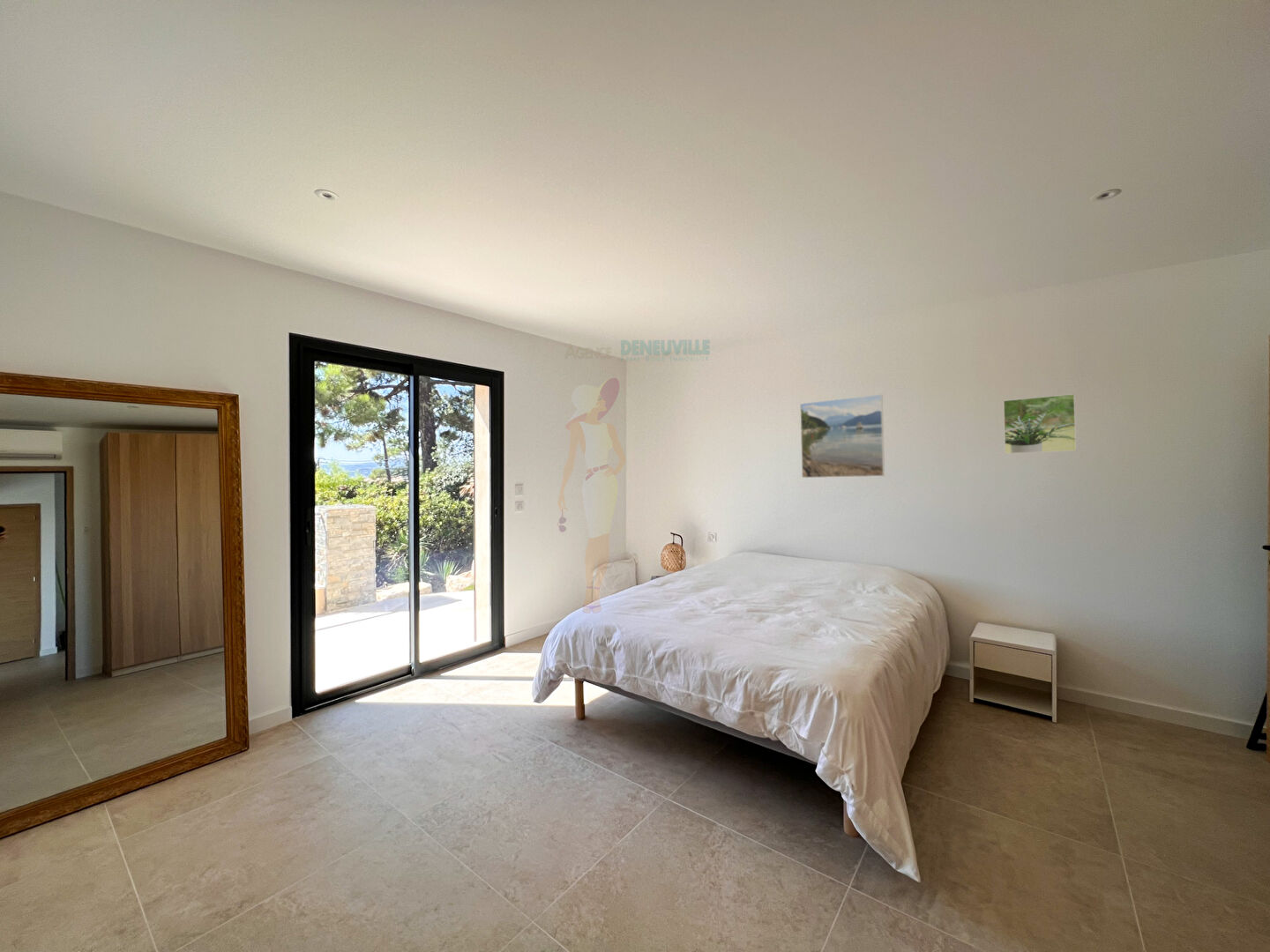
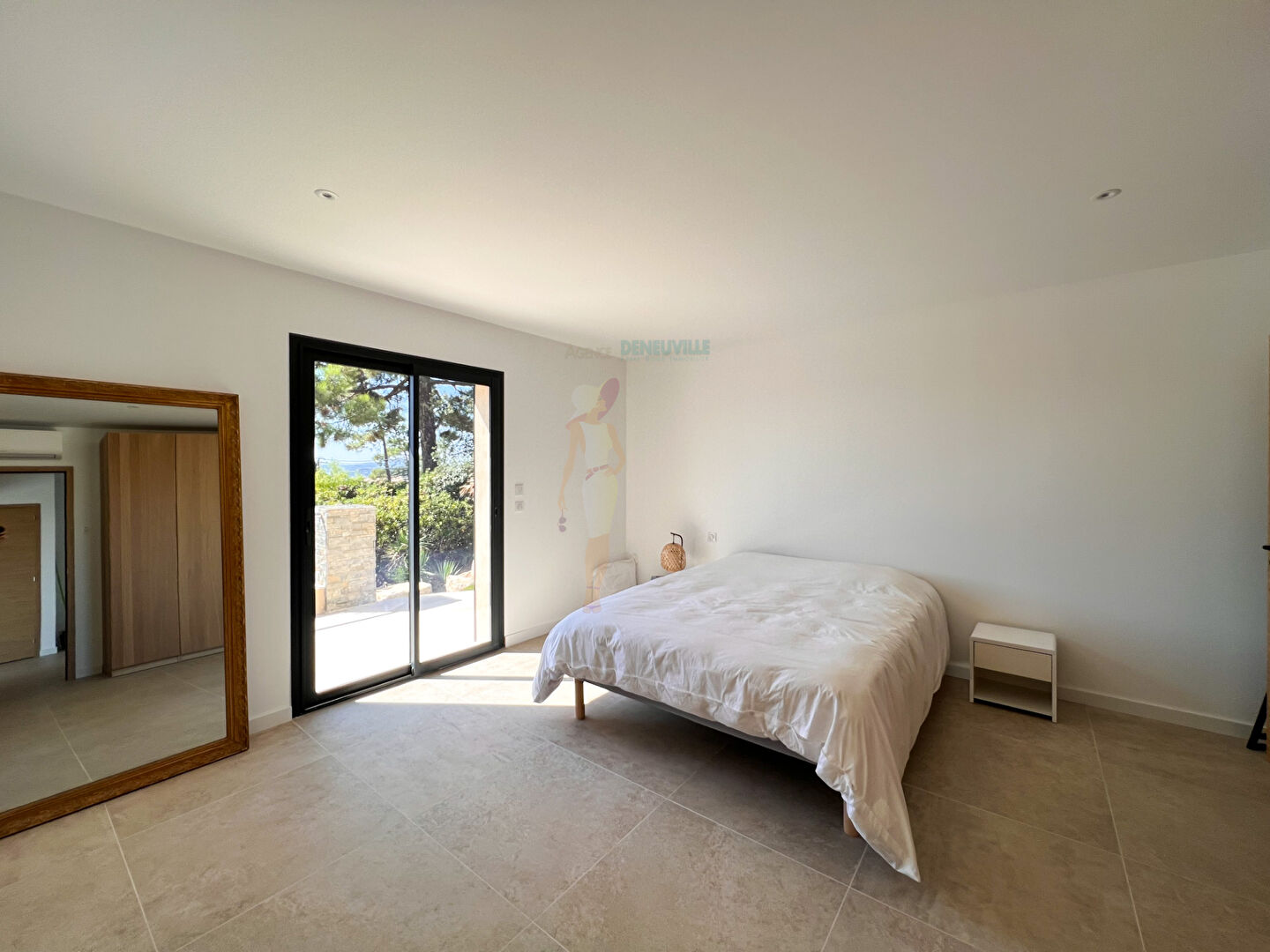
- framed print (840, 438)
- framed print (1038, 425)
